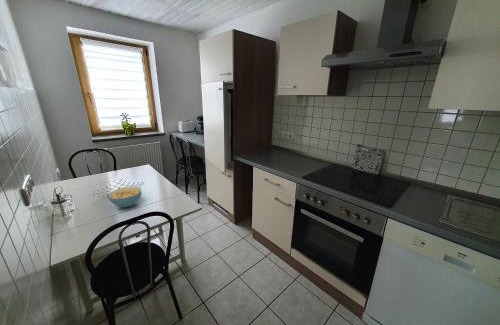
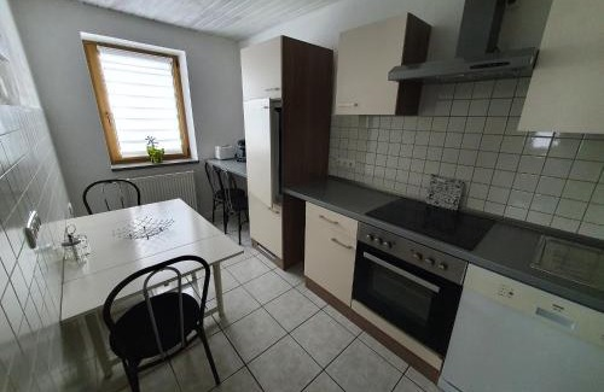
- cereal bowl (126, 198)
